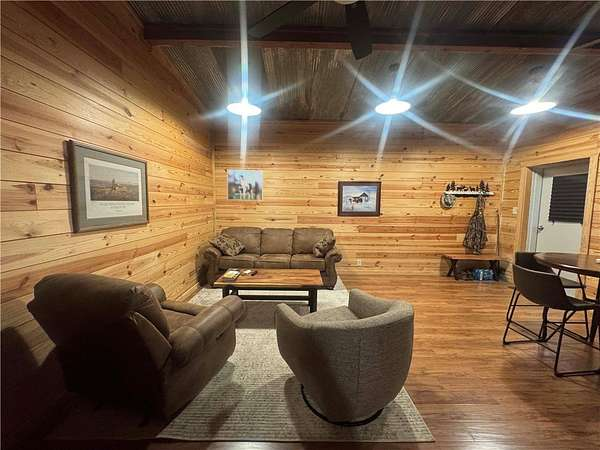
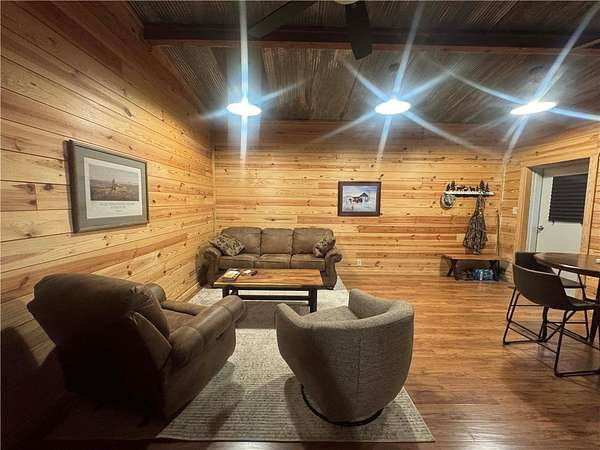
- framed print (245, 185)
